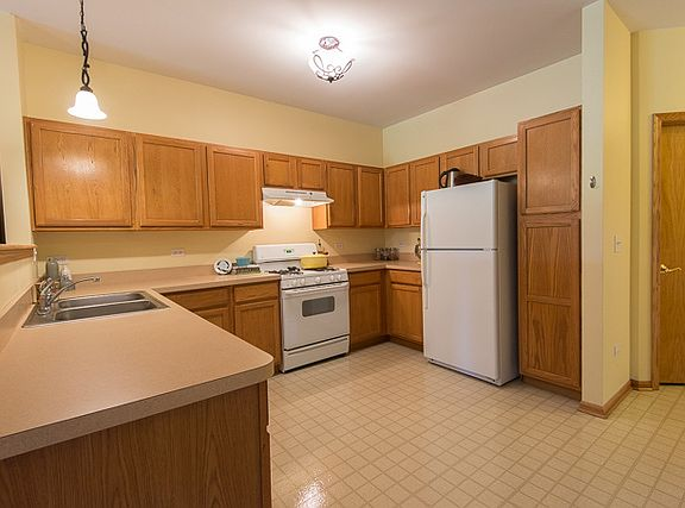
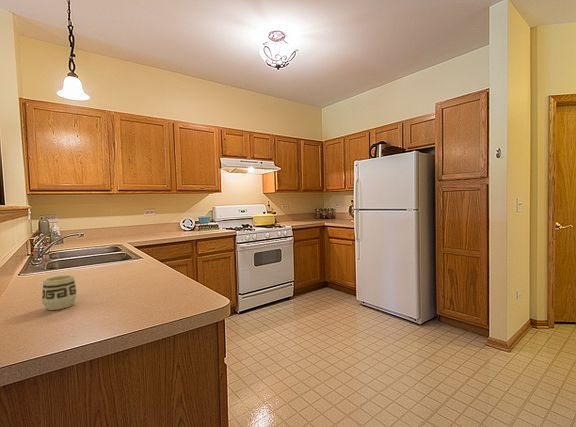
+ cup (59, 292)
